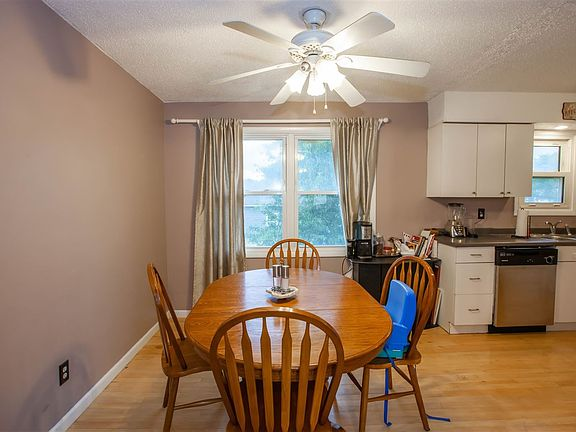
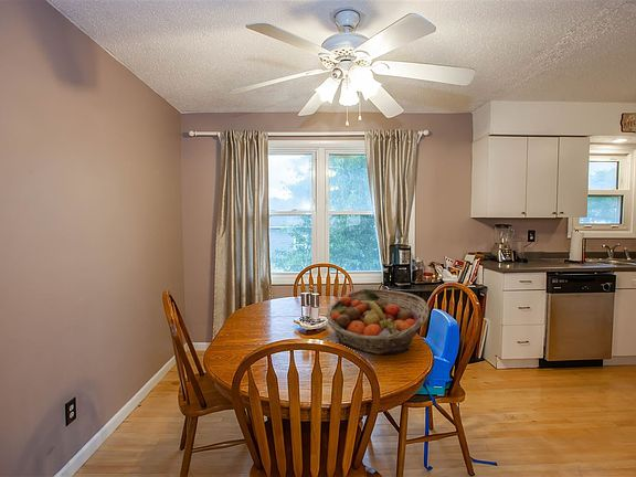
+ fruit basket (374, 318)
